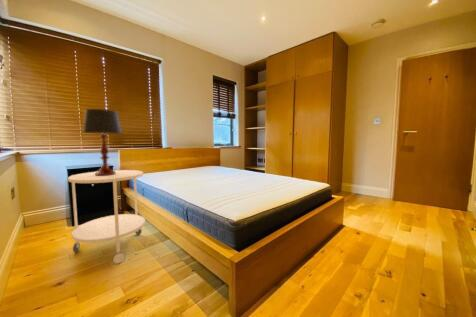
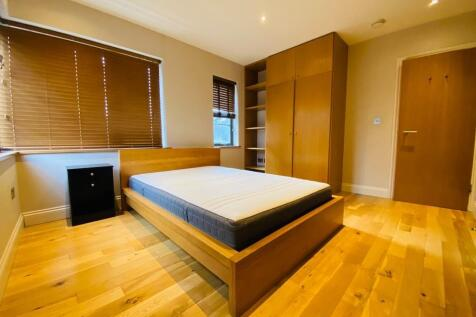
- table lamp (103, 142)
- side table (109, 216)
